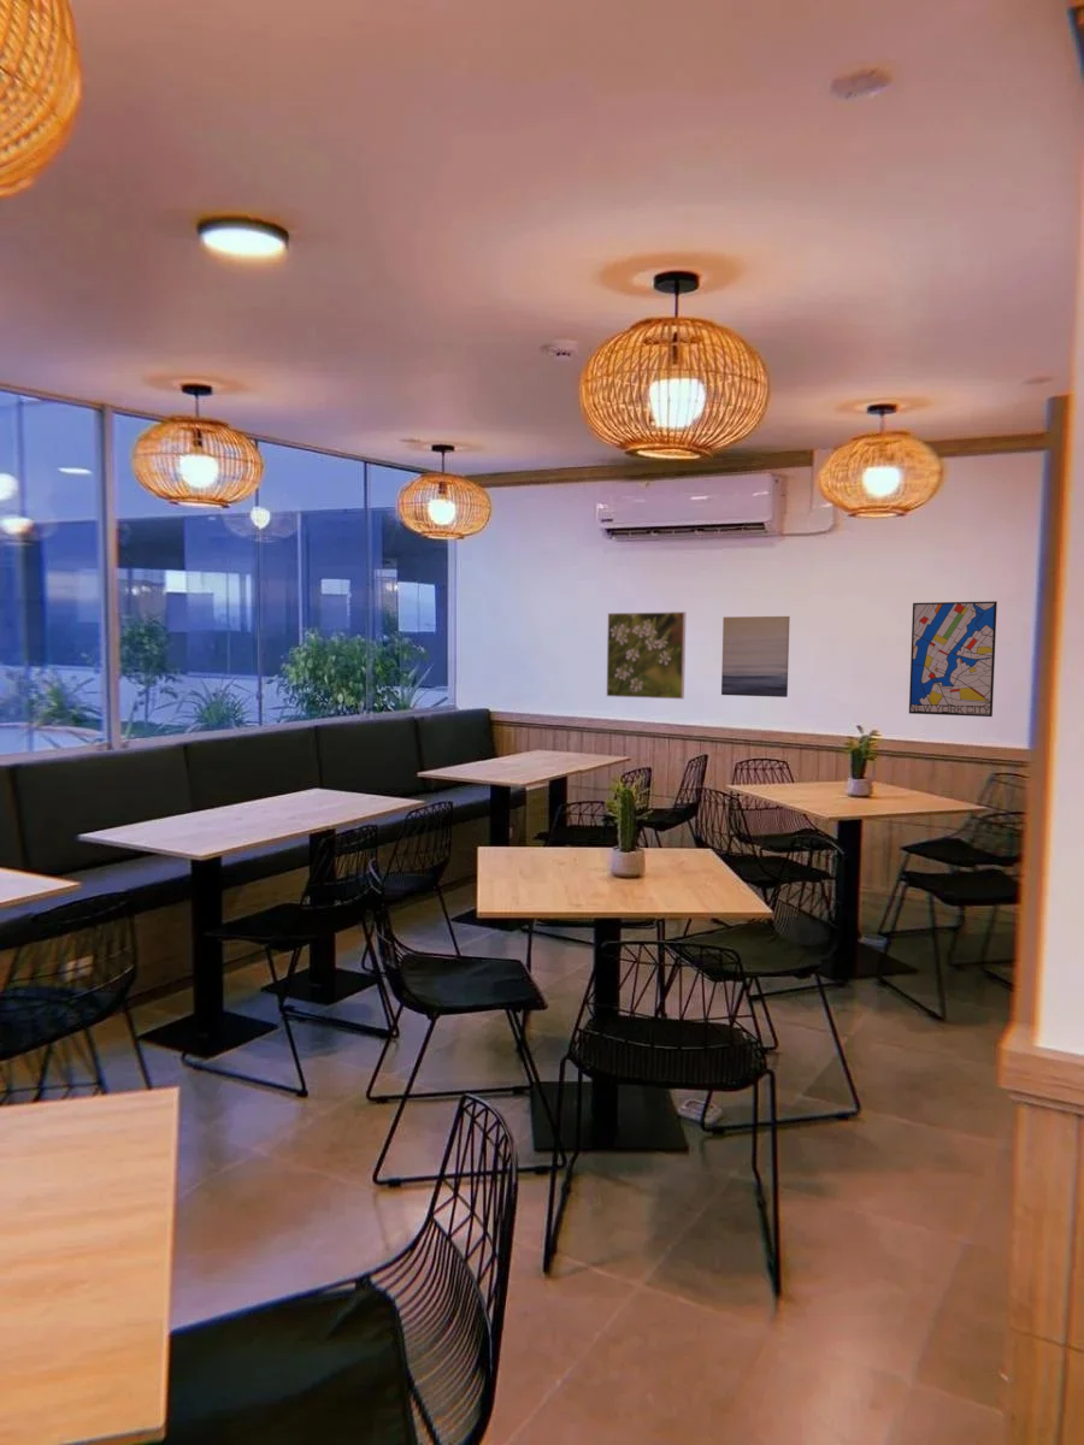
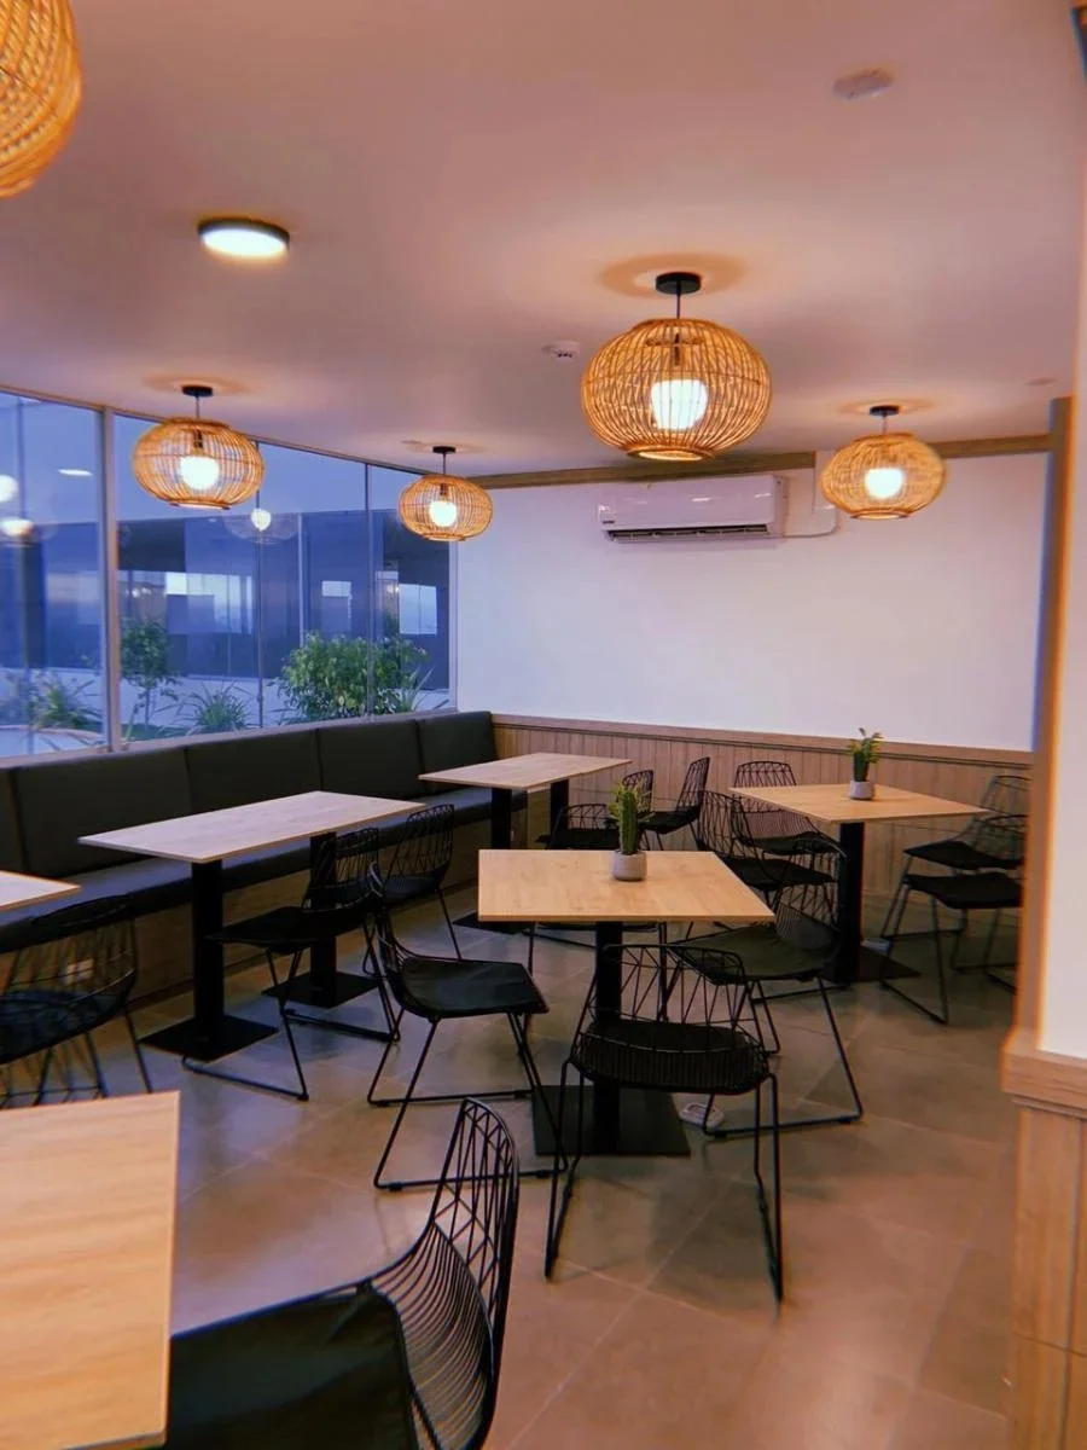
- wall art (754, 656)
- wall art (952, 659)
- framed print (644, 655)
